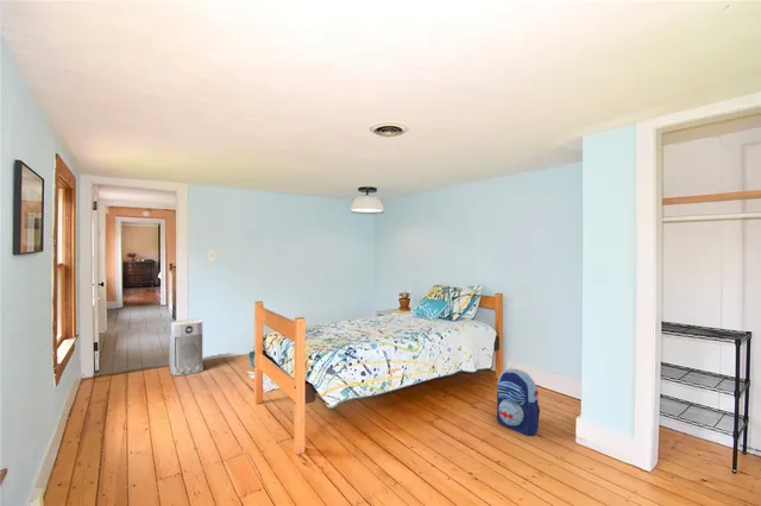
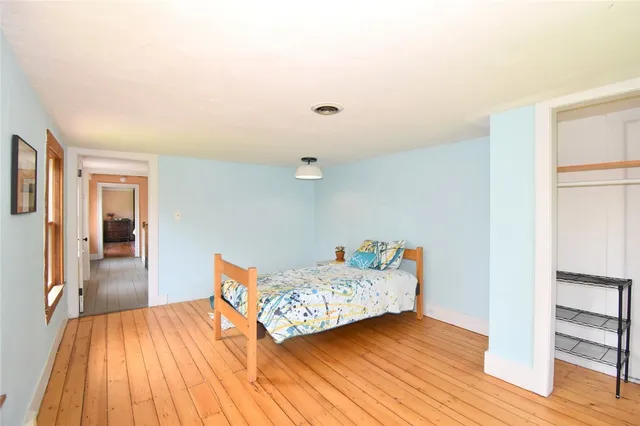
- backpack (517, 398)
- air purifier (187, 346)
